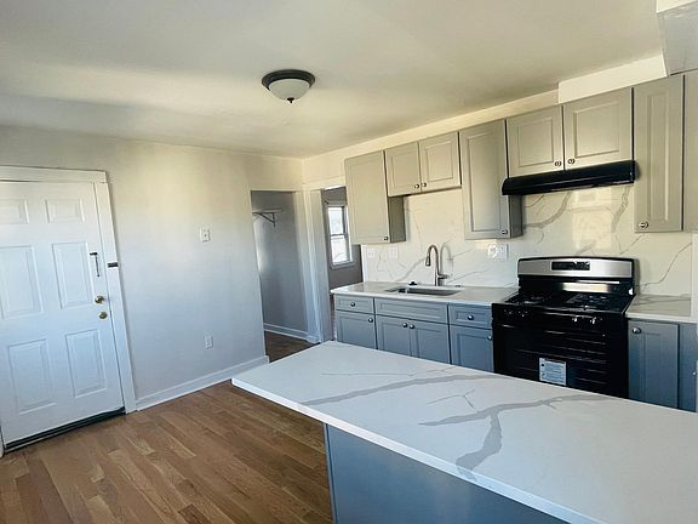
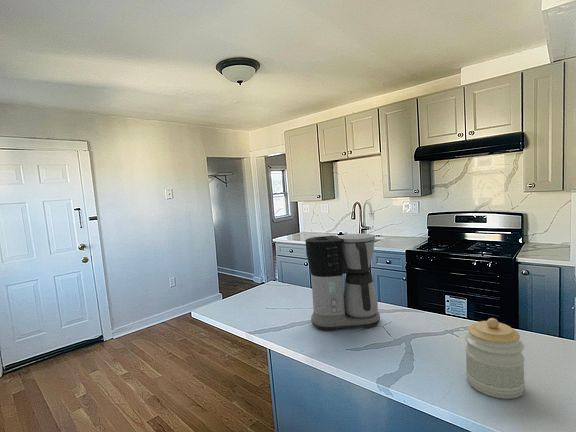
+ coffee maker (342, 280)
+ jar (493, 351)
